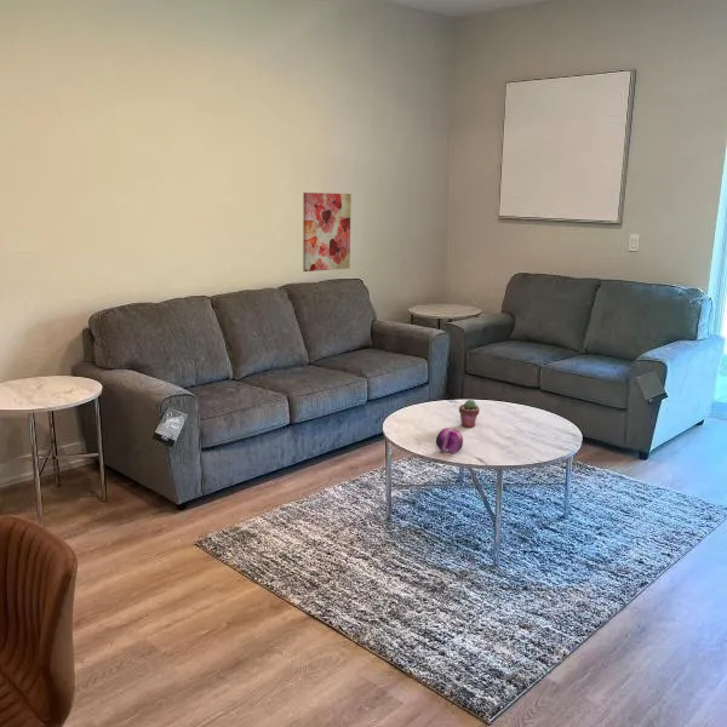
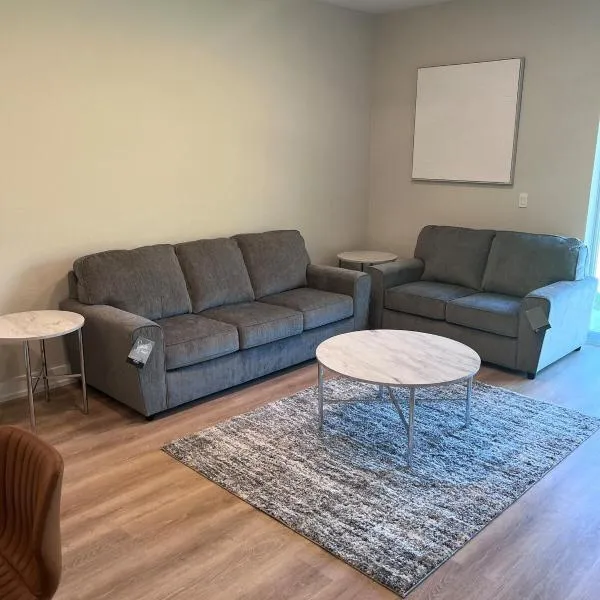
- potted succulent (469, 412)
- fruit (450, 440)
- wall art (327, 231)
